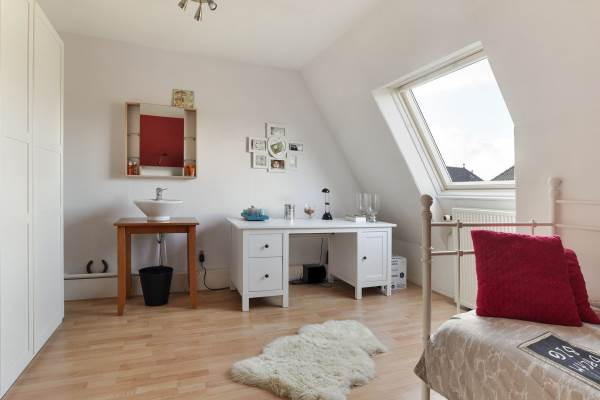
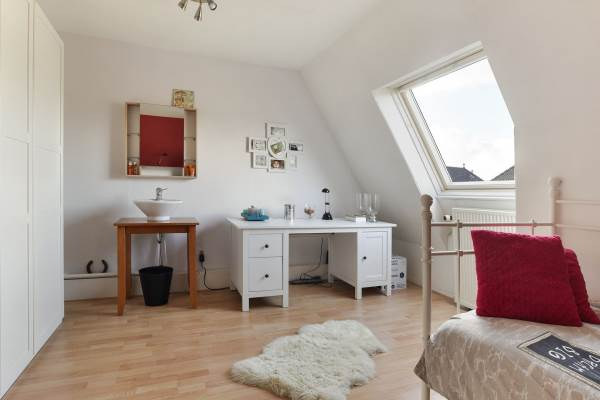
- speaker (315, 272)
